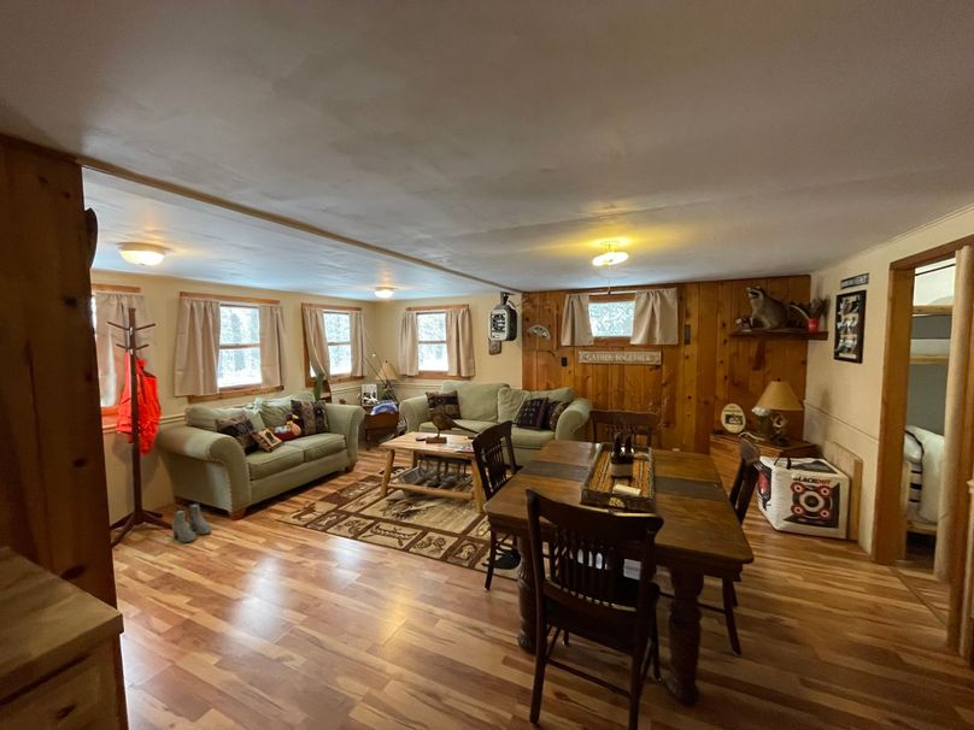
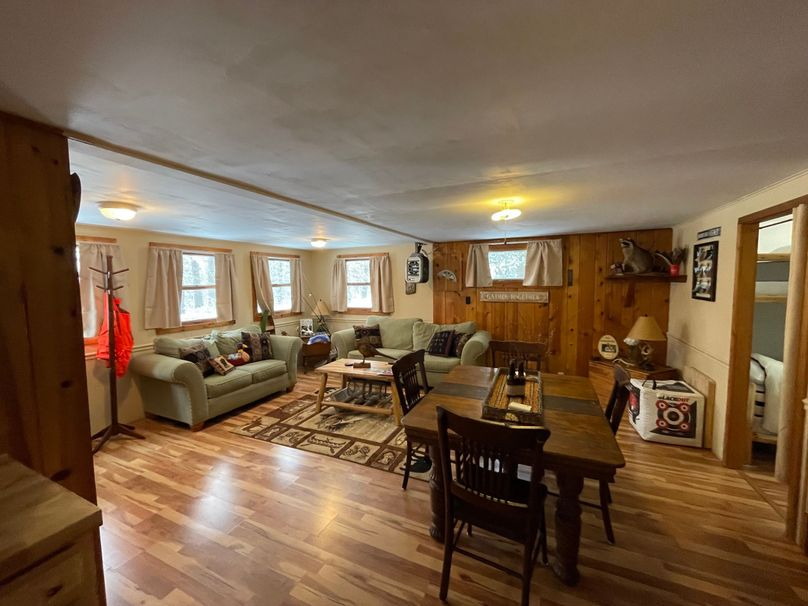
- boots (190, 520)
